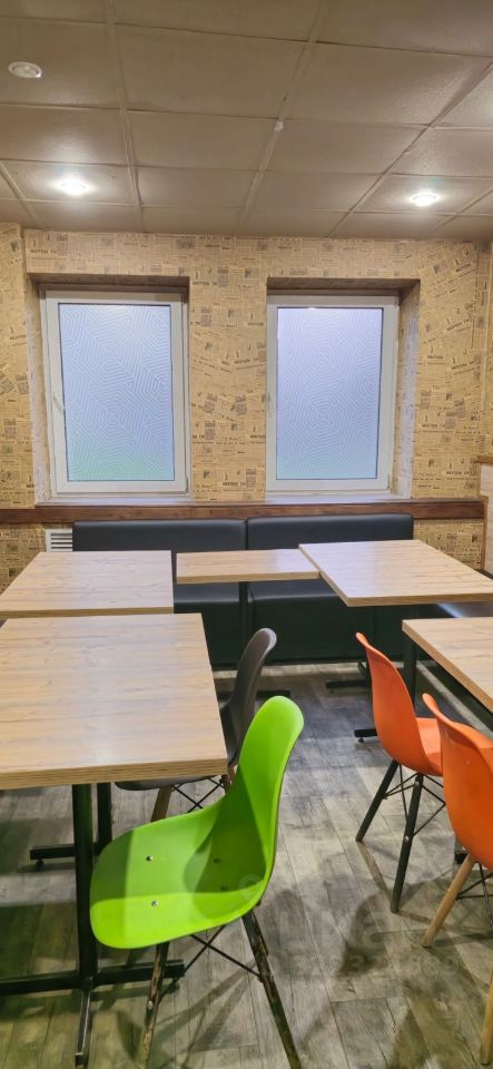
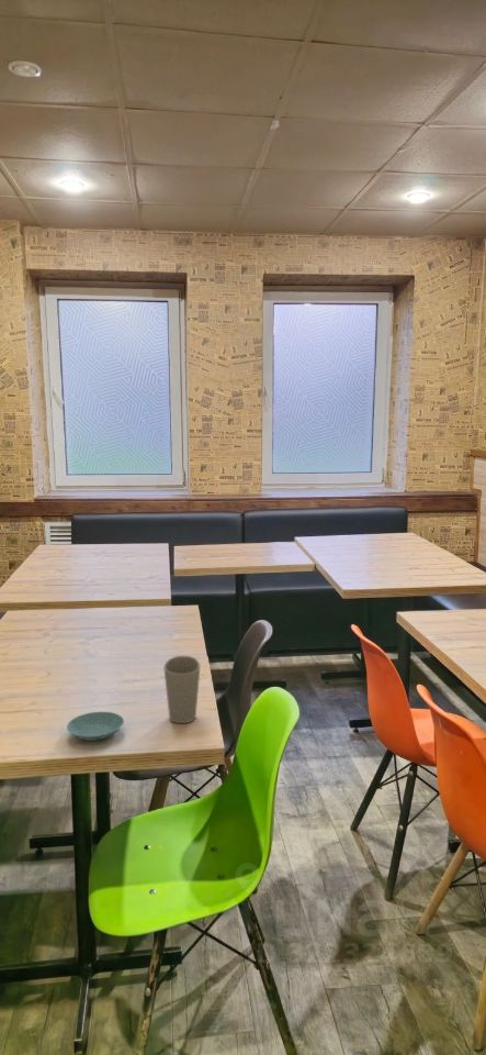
+ cup (182, 689)
+ saucer (95, 728)
